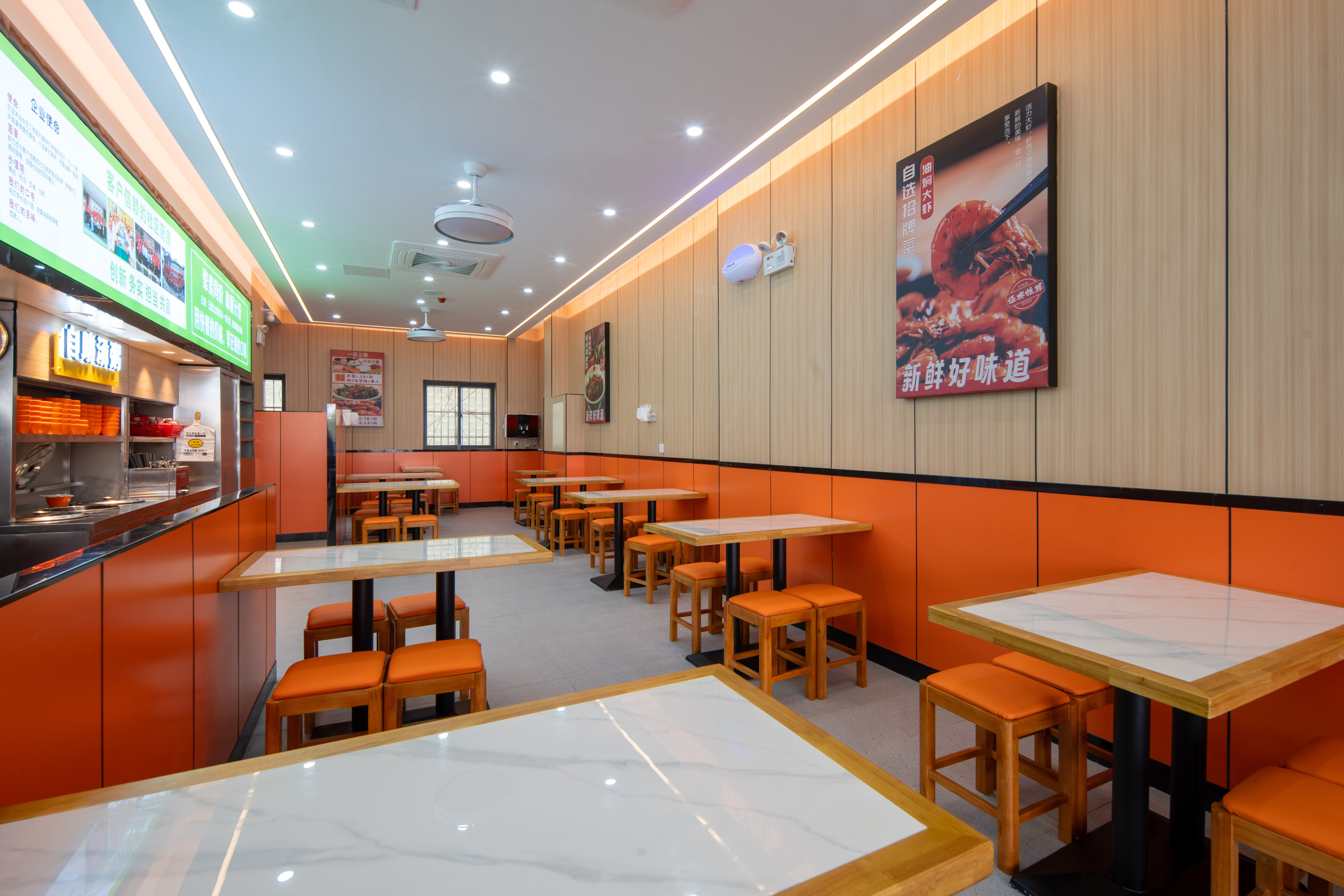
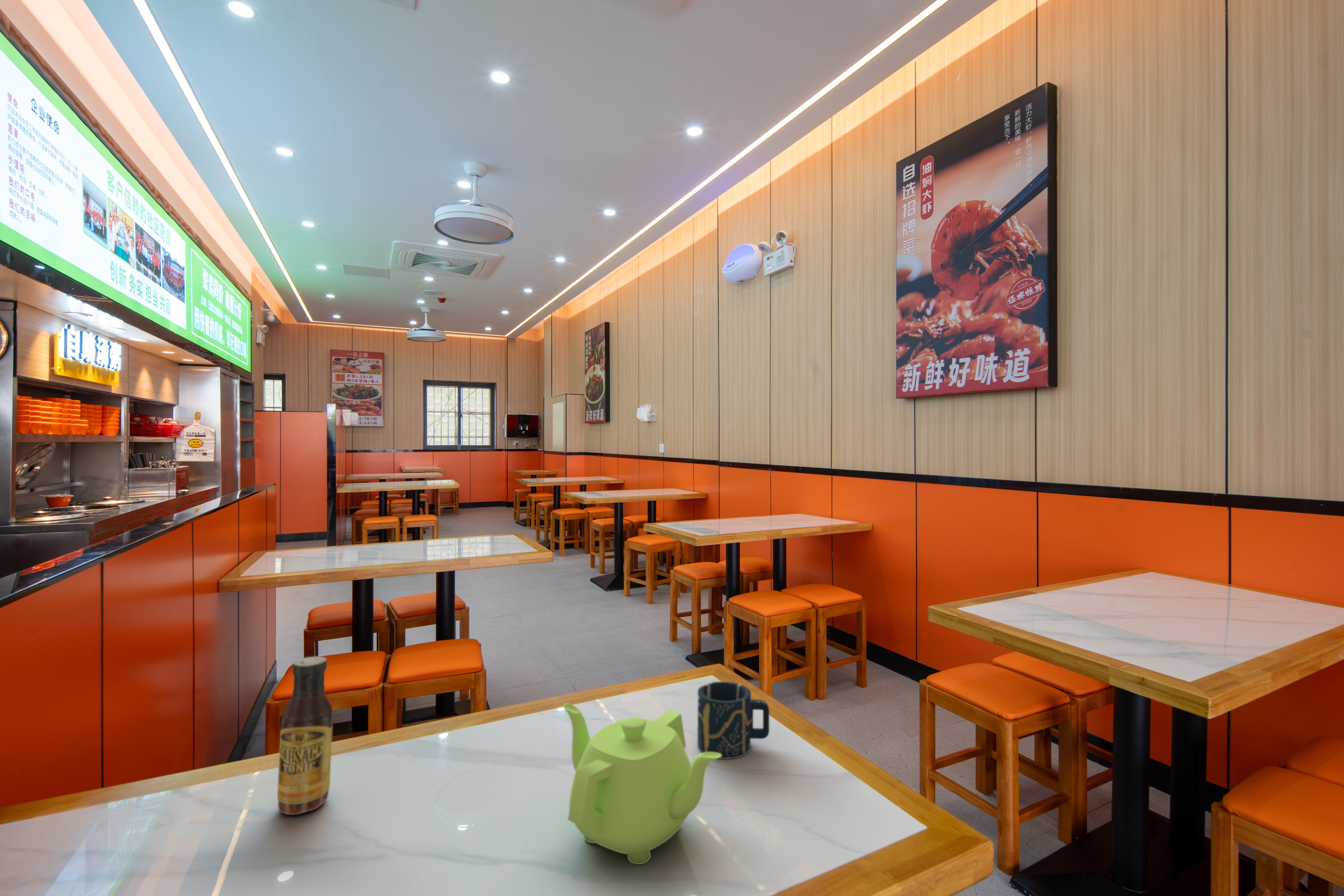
+ cup (733, 718)
+ sauce bottle (305, 732)
+ teapot (634, 776)
